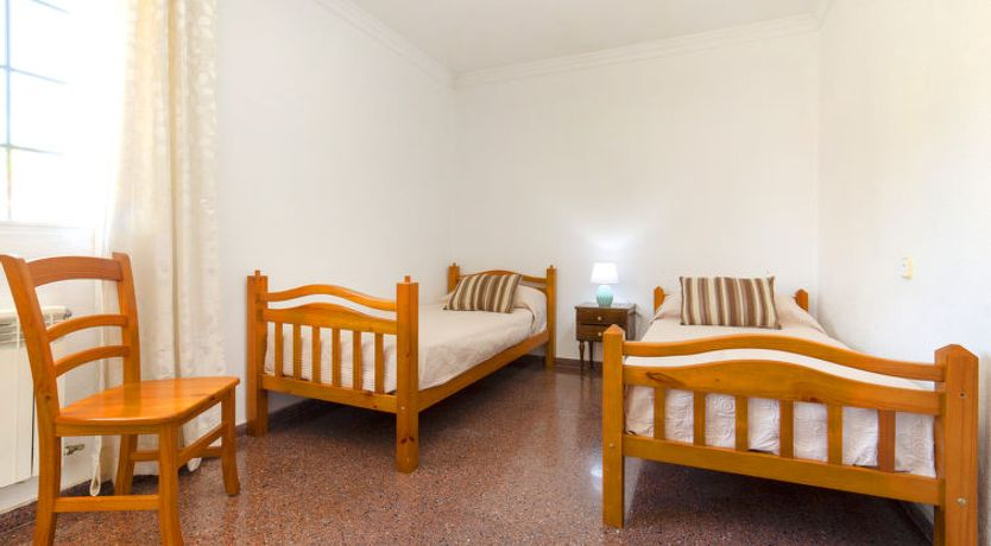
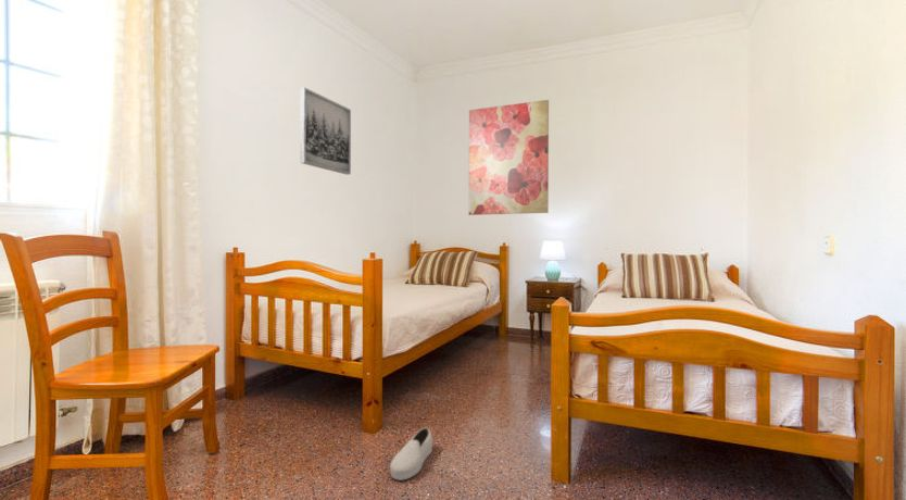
+ wall art (327, 134)
+ wall art (507, 160)
+ shoe (412, 450)
